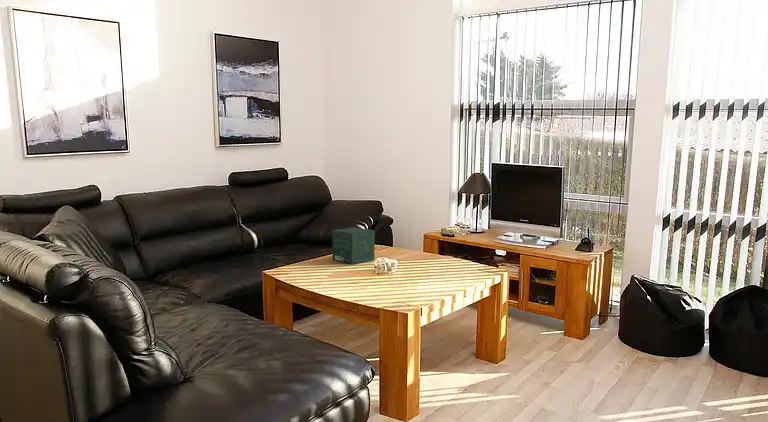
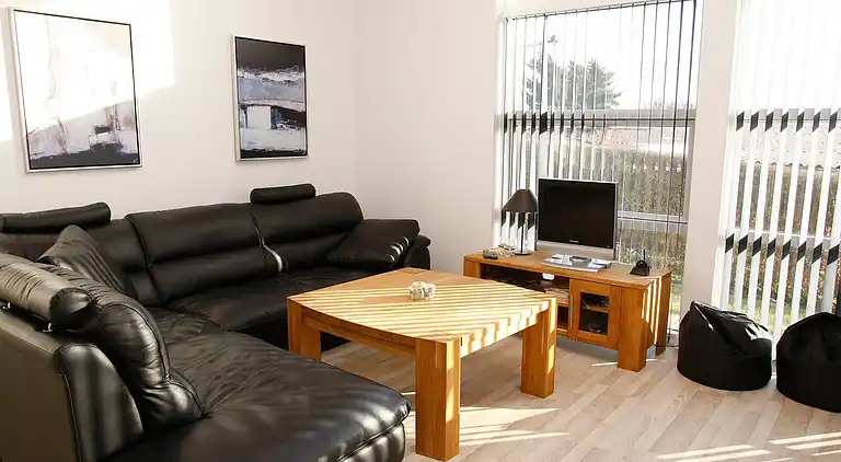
- gift box (353, 245)
